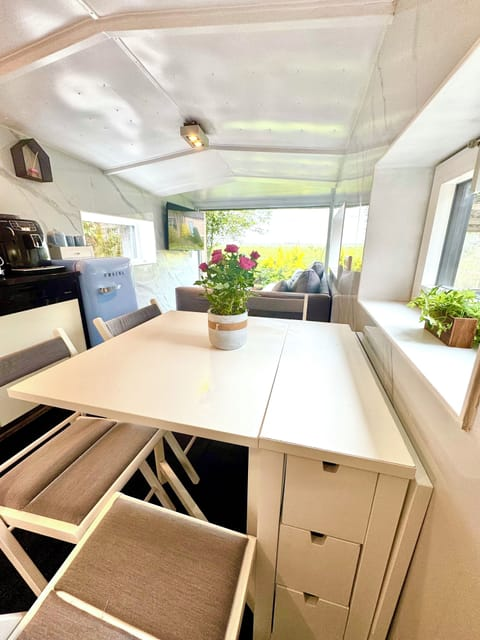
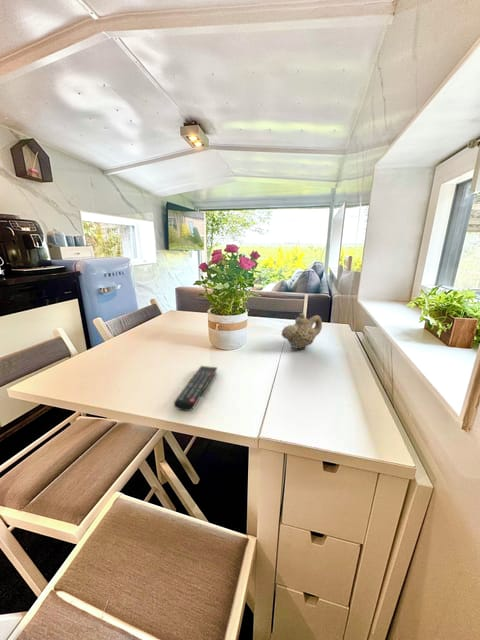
+ remote control (198, 384)
+ teapot (301, 330)
